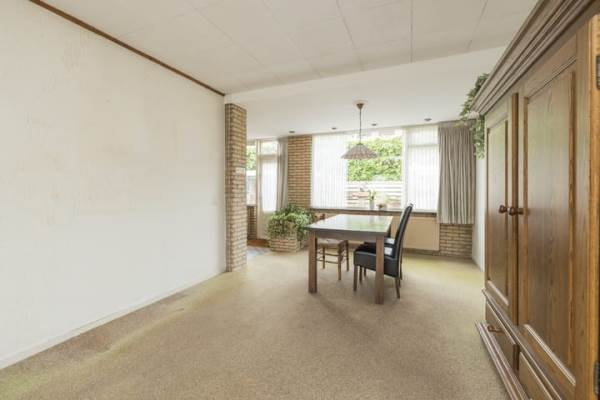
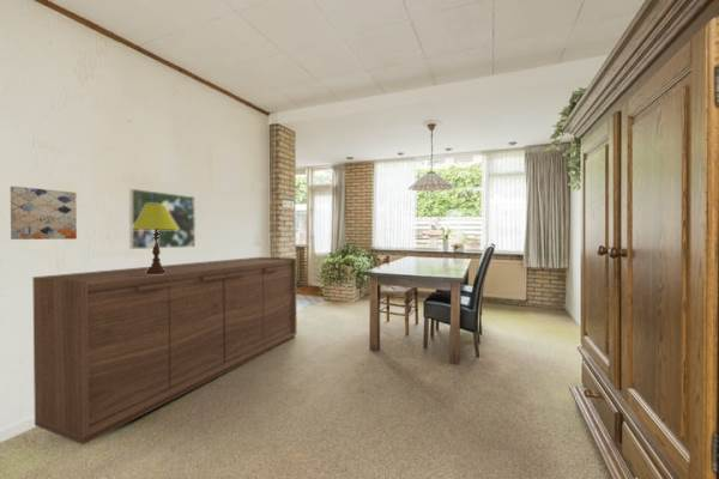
+ wall art (44, 214)
+ table lamp (156, 238)
+ sideboard (204, 316)
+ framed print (171, 217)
